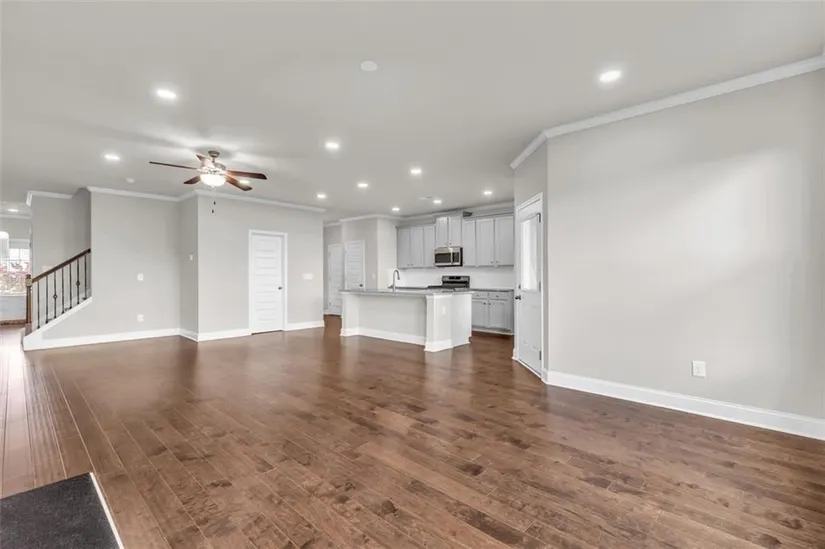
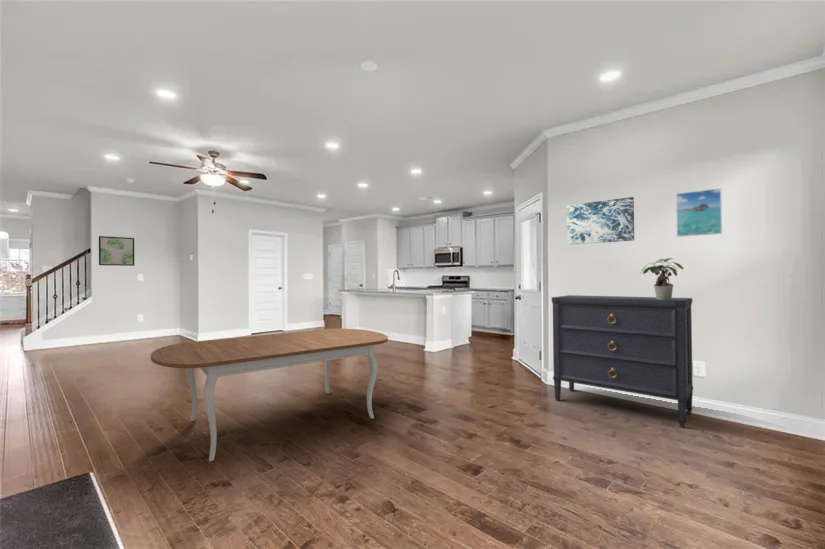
+ potted plant (663, 279)
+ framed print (698, 213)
+ wall art (117, 251)
+ dresser (619, 352)
+ wall art (598, 222)
+ dining table (280, 367)
